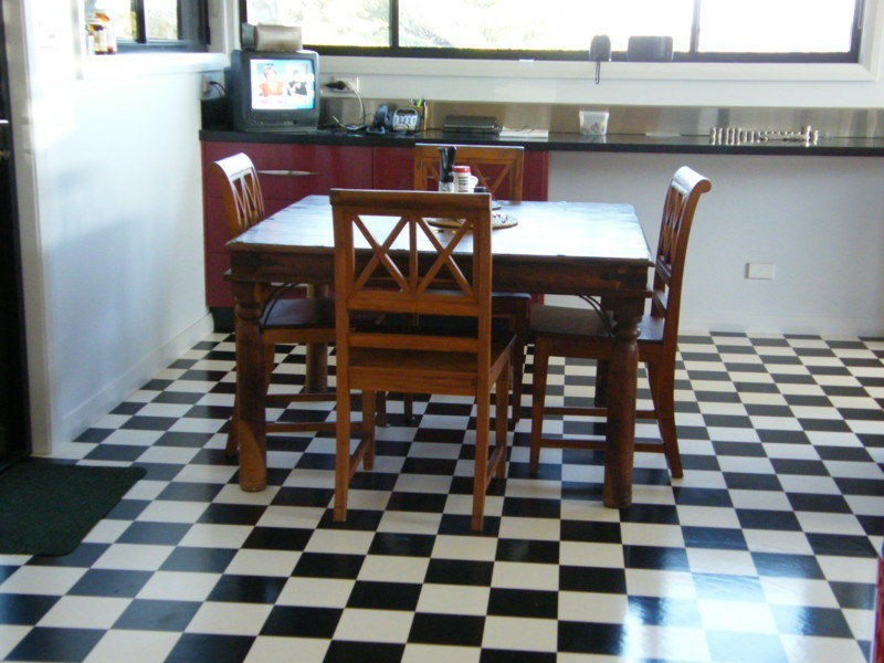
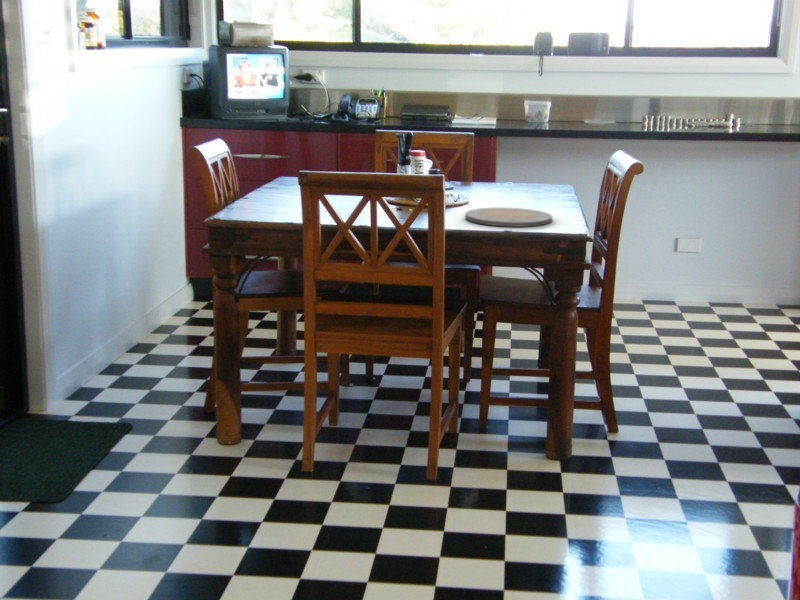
+ plate (508, 216)
